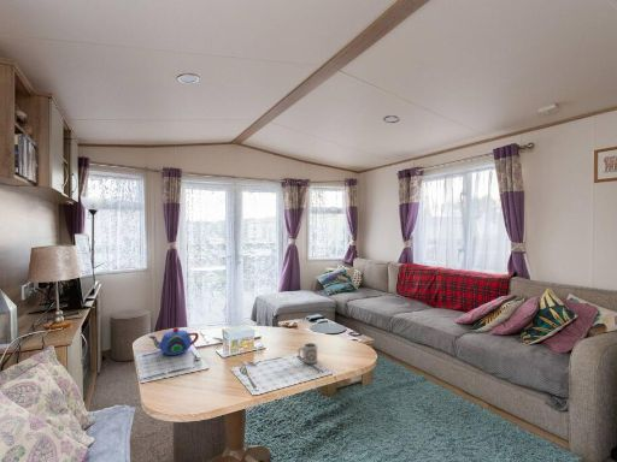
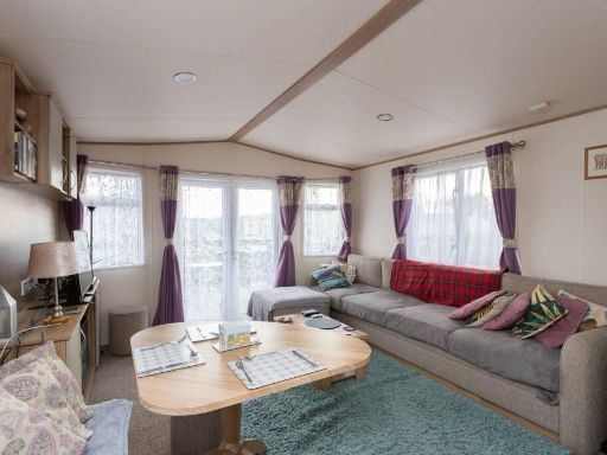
- cup (307, 353)
- teapot (174, 339)
